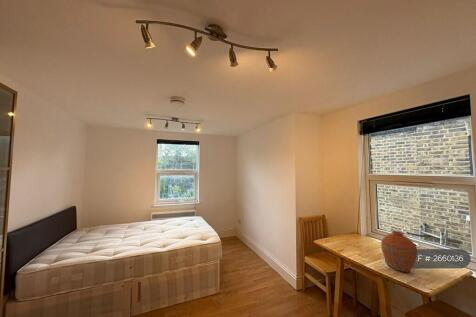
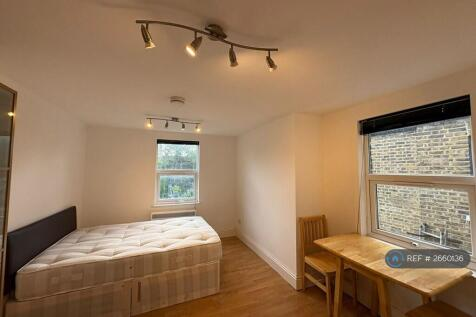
- vase (398, 250)
